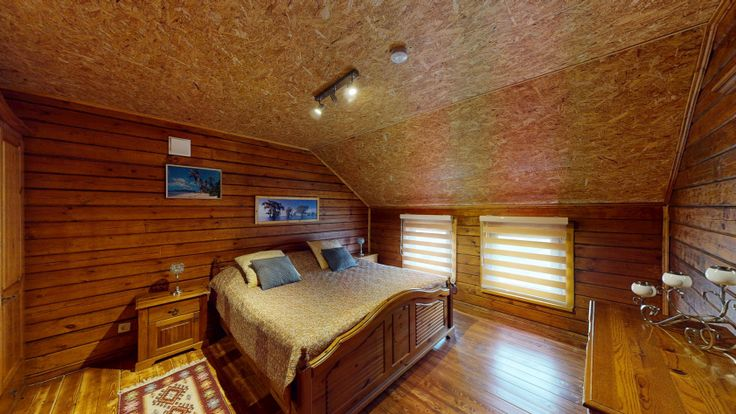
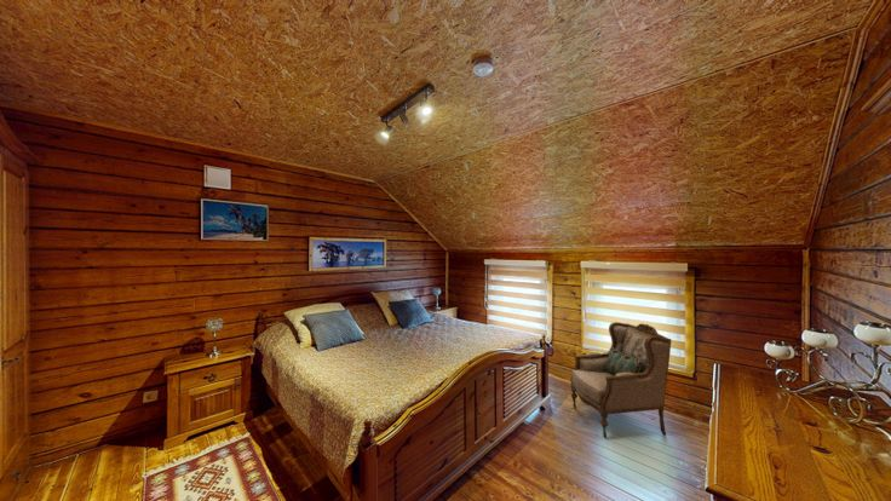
+ armchair (616, 373)
